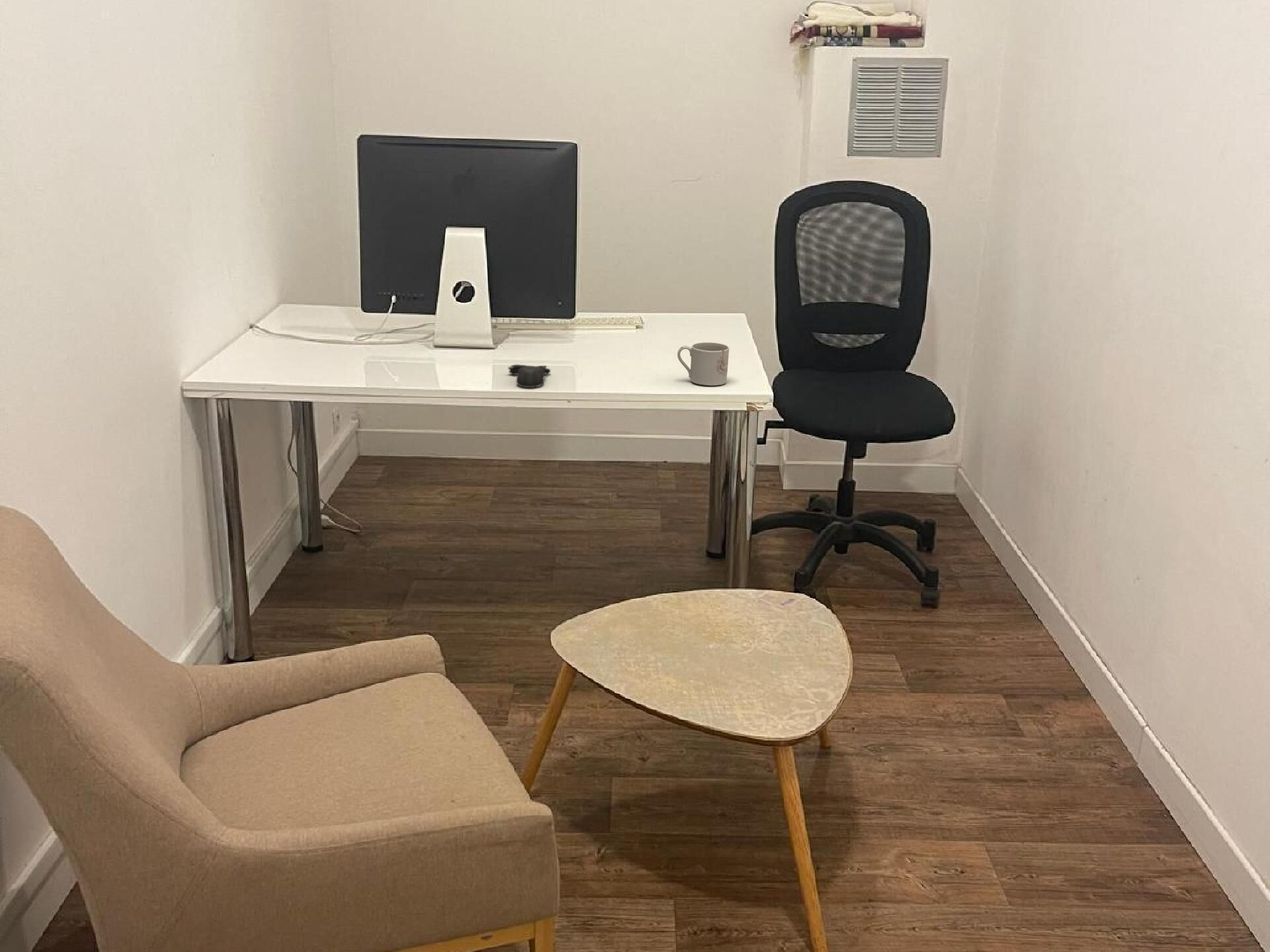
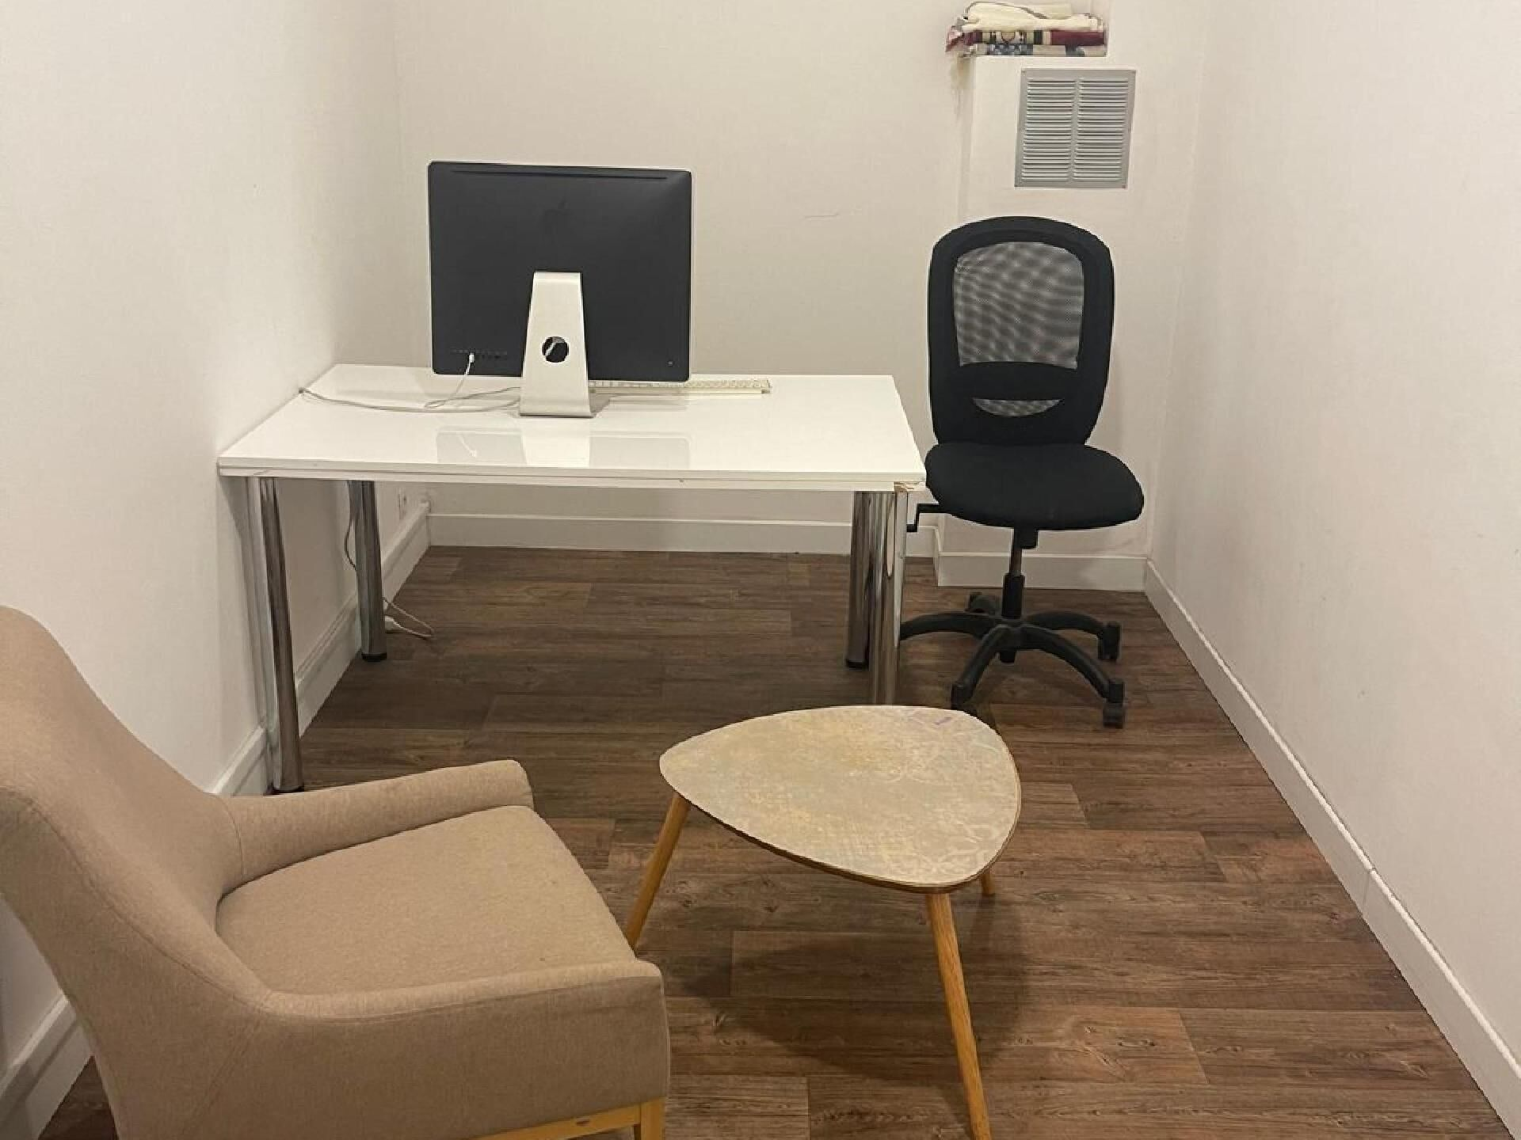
- computer mouse (529, 372)
- mug (702, 364)
